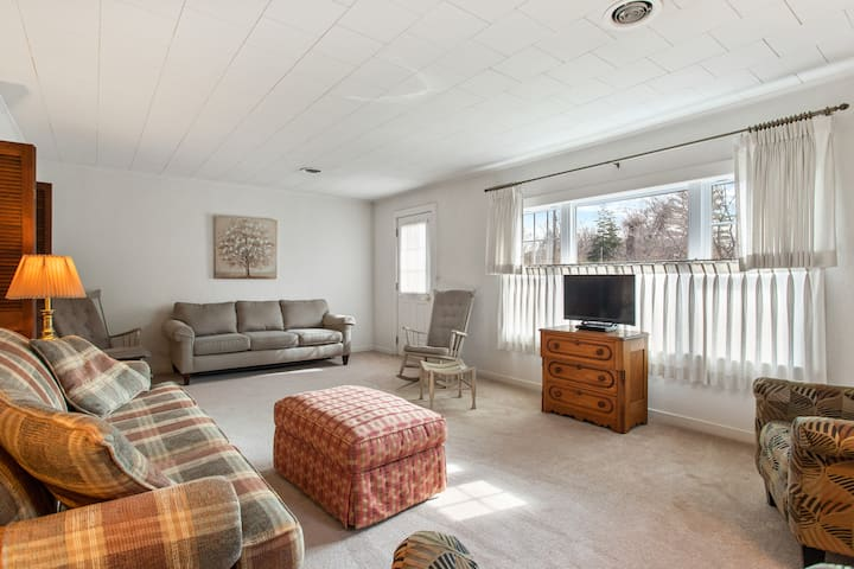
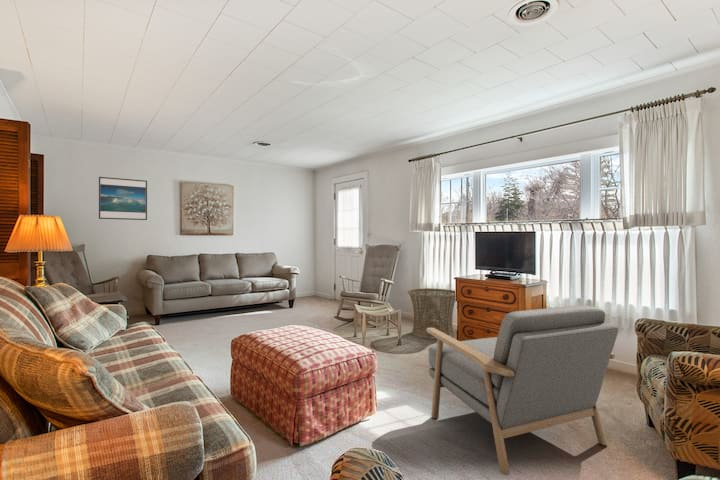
+ armchair (510, 363)
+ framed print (123, 199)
+ basket (432, 312)
